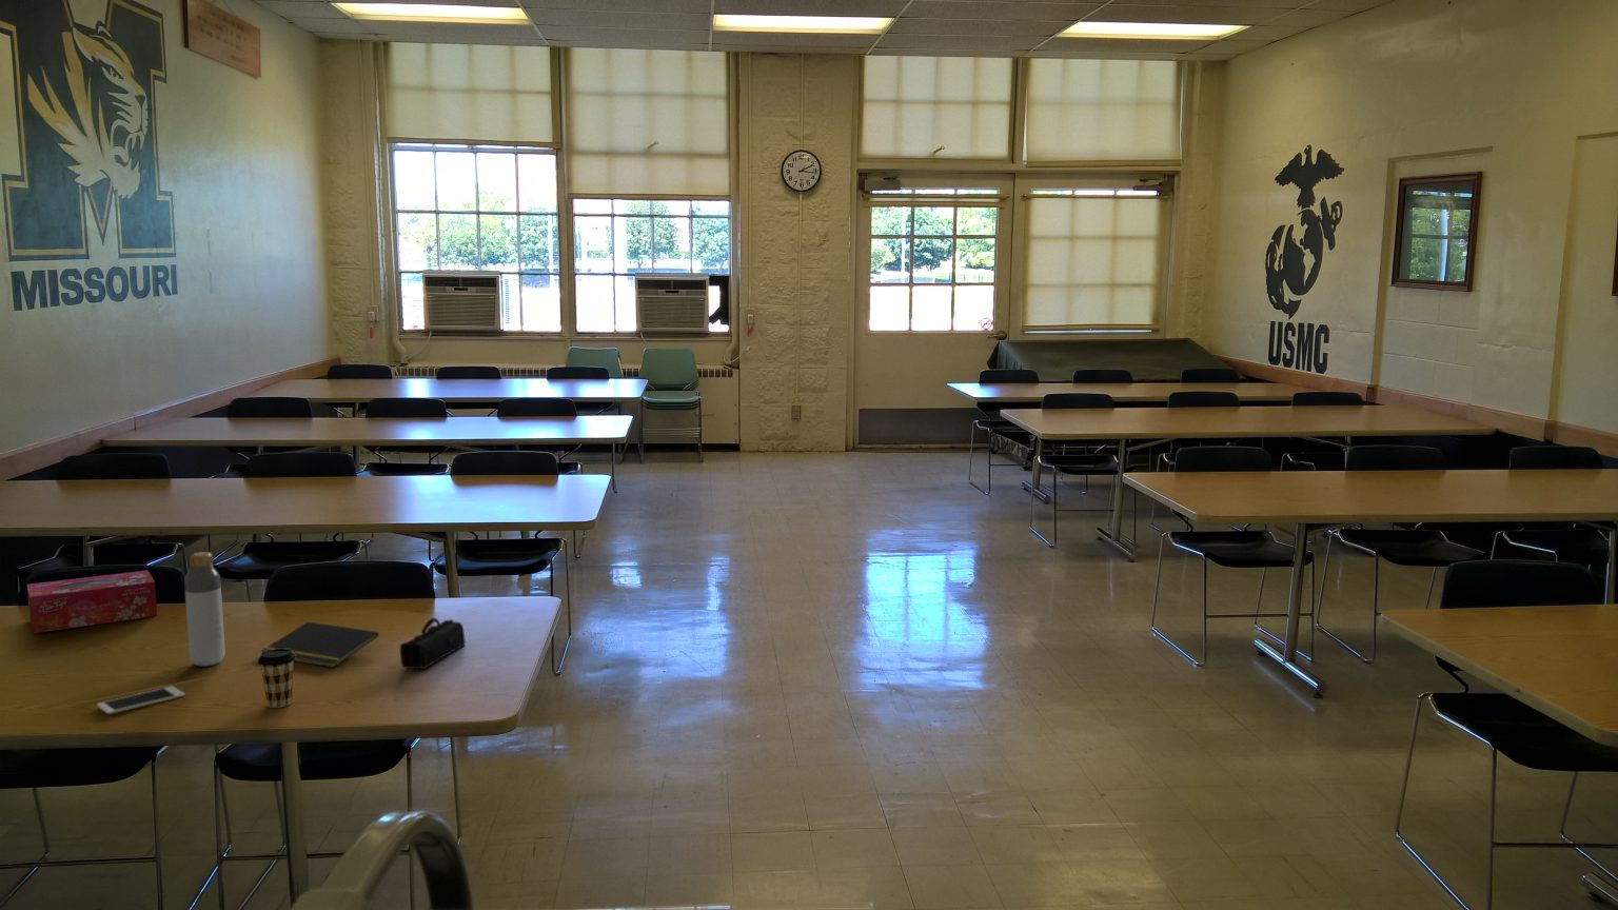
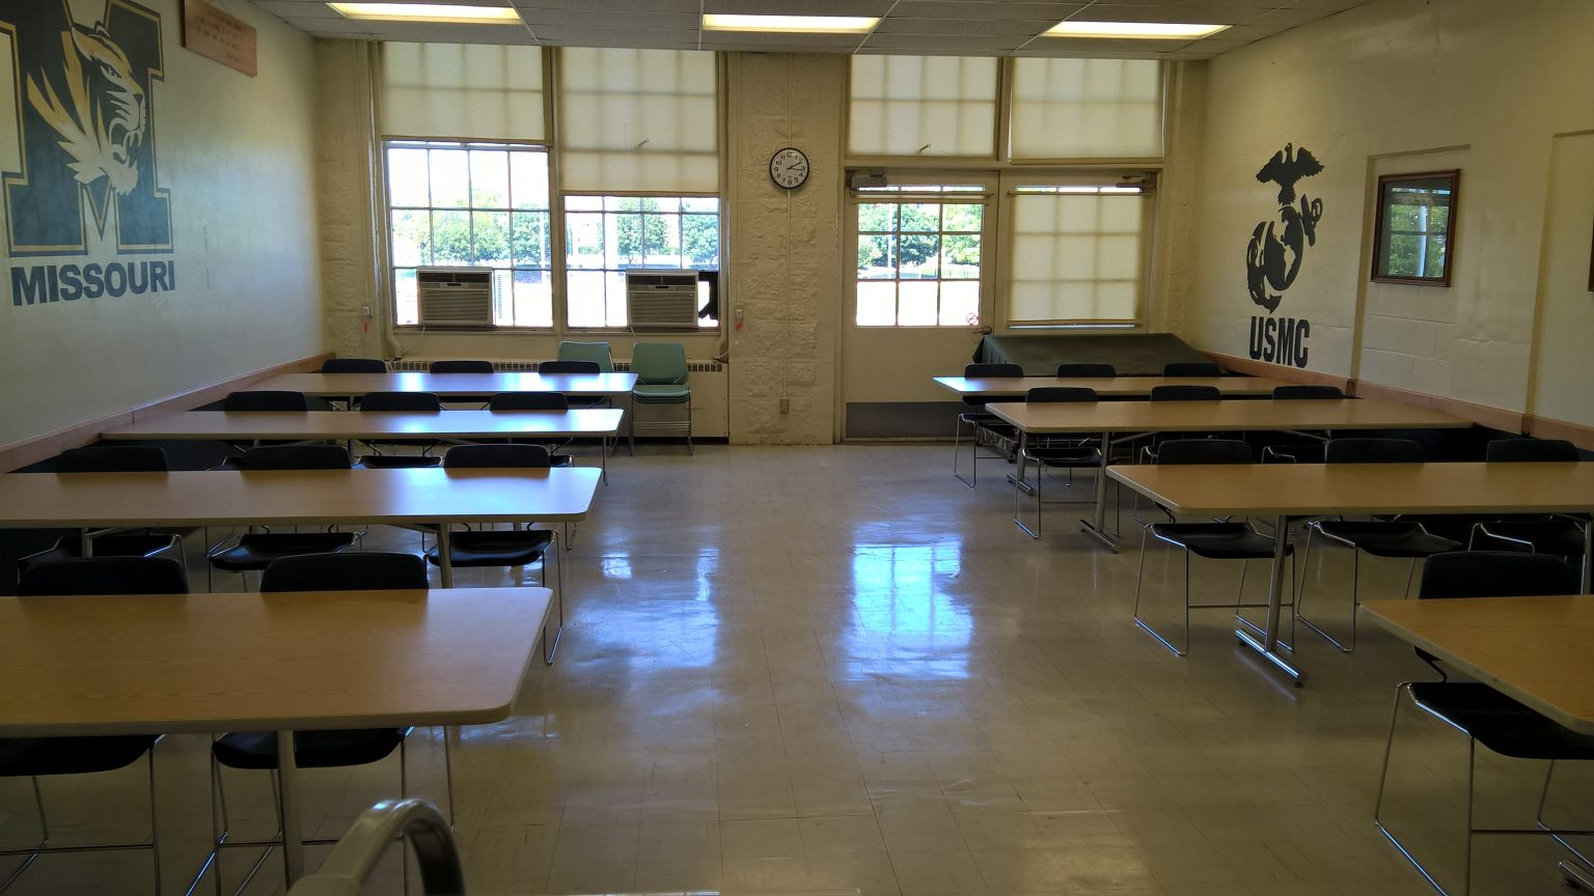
- coffee cup (278, 678)
- cell phone (141, 699)
- tissue box (92, 600)
- pencil case (432, 637)
- notepad (320, 643)
- bottle (204, 609)
